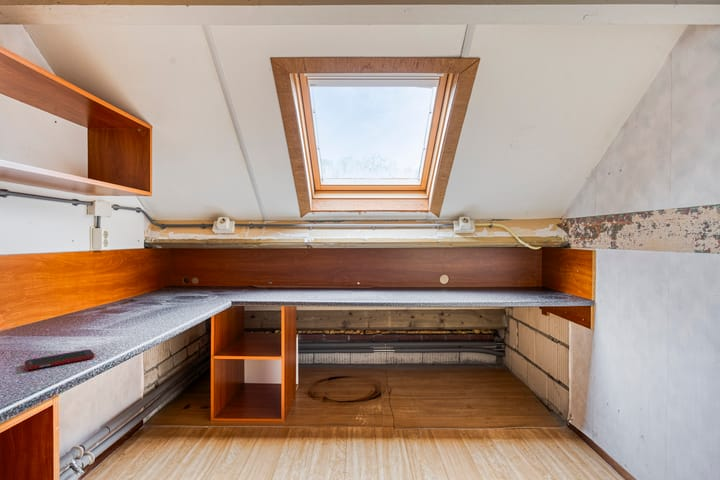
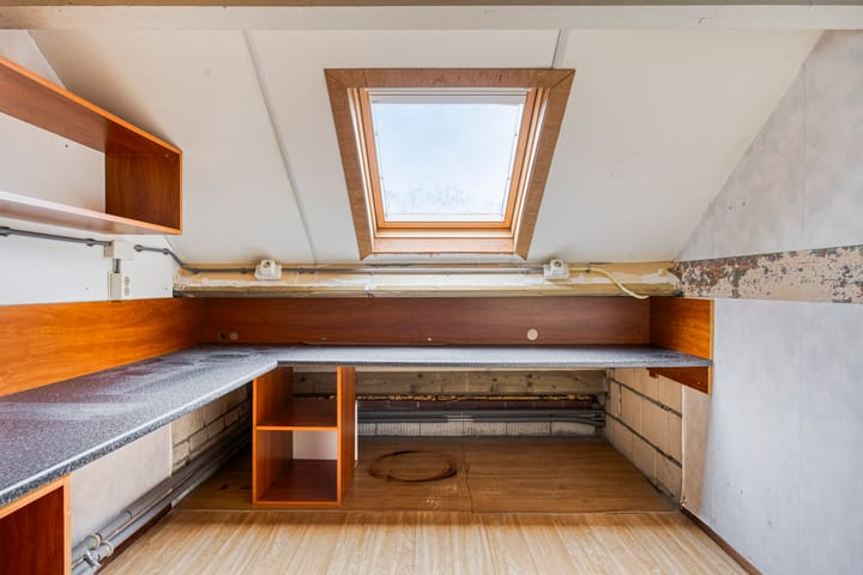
- cell phone (60, 359)
